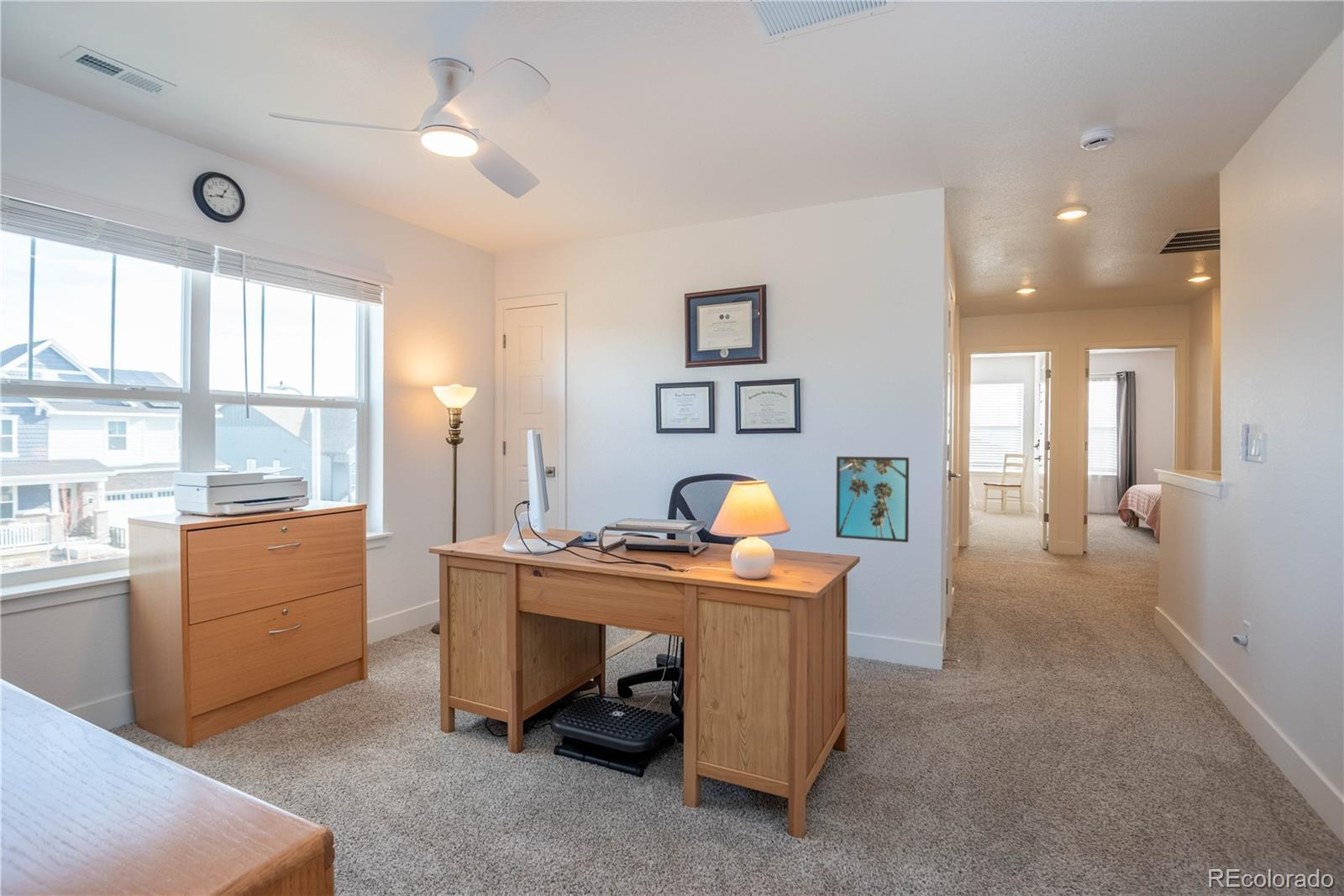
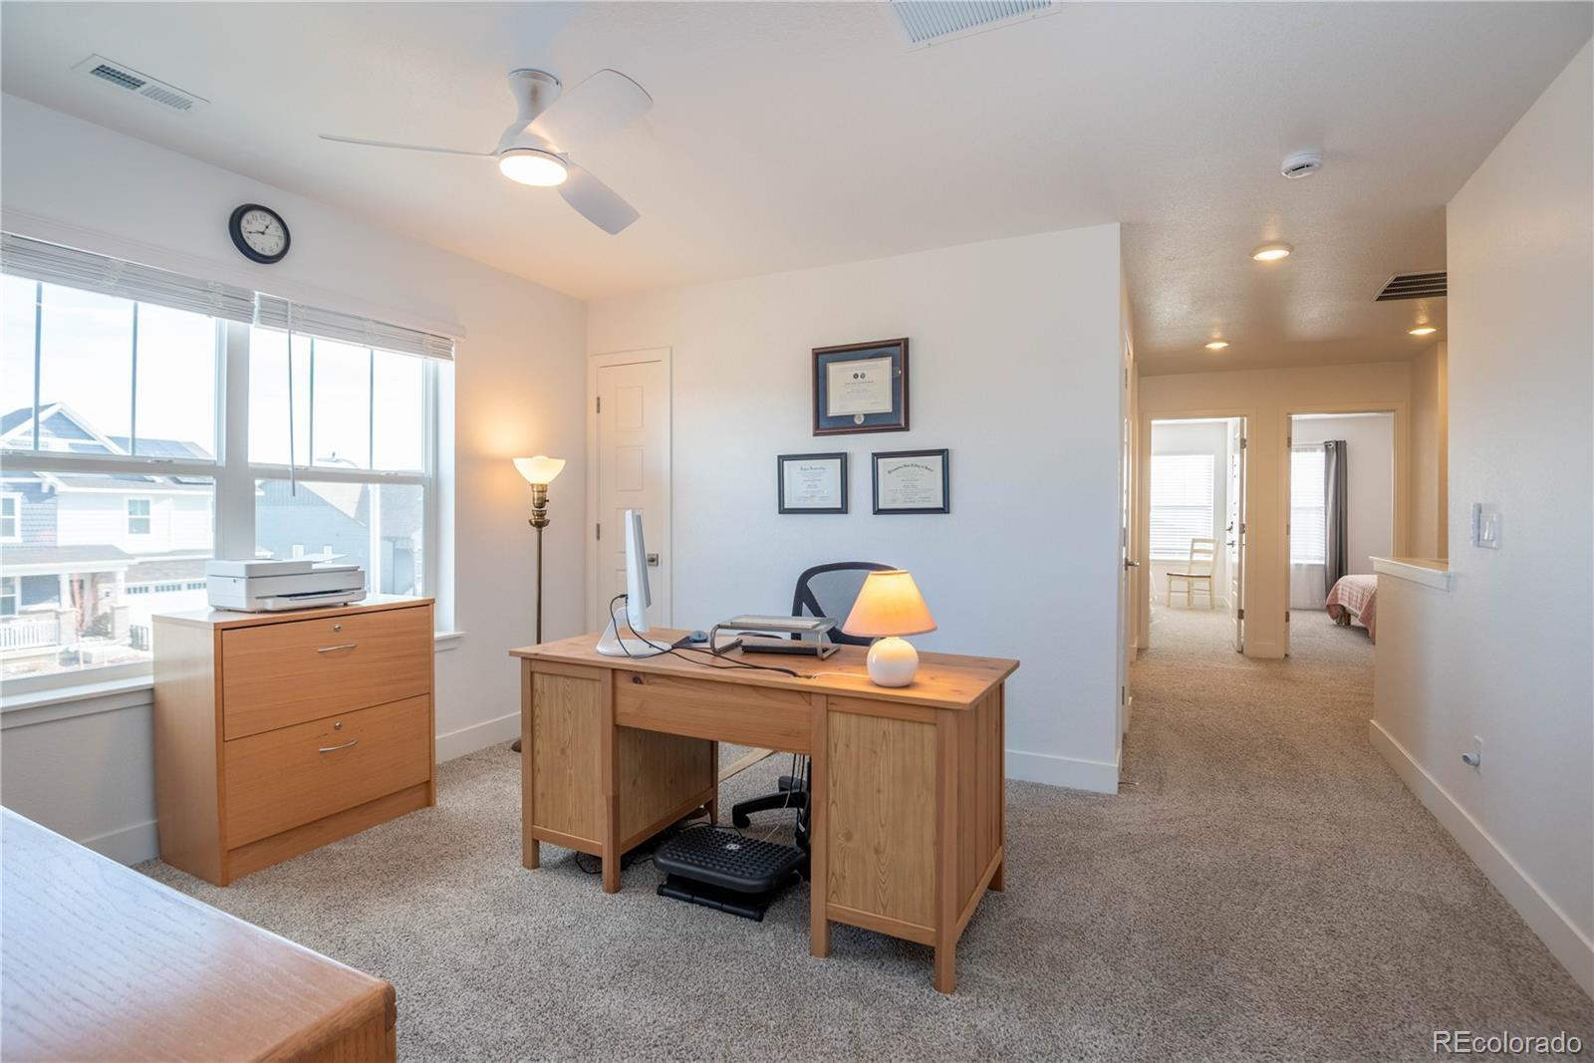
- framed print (871, 498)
